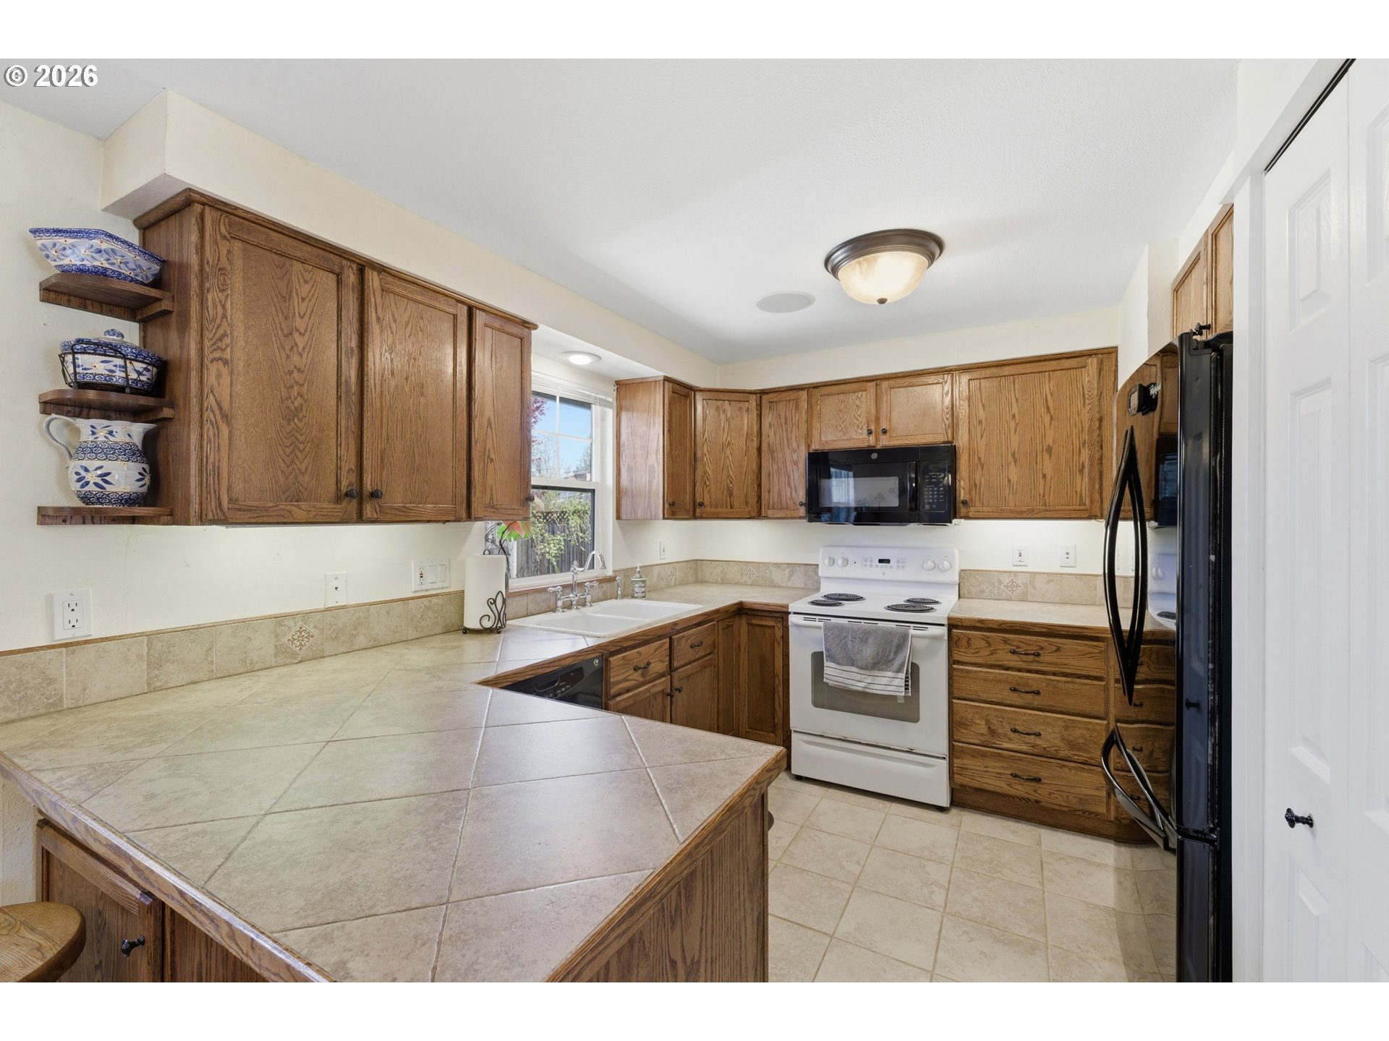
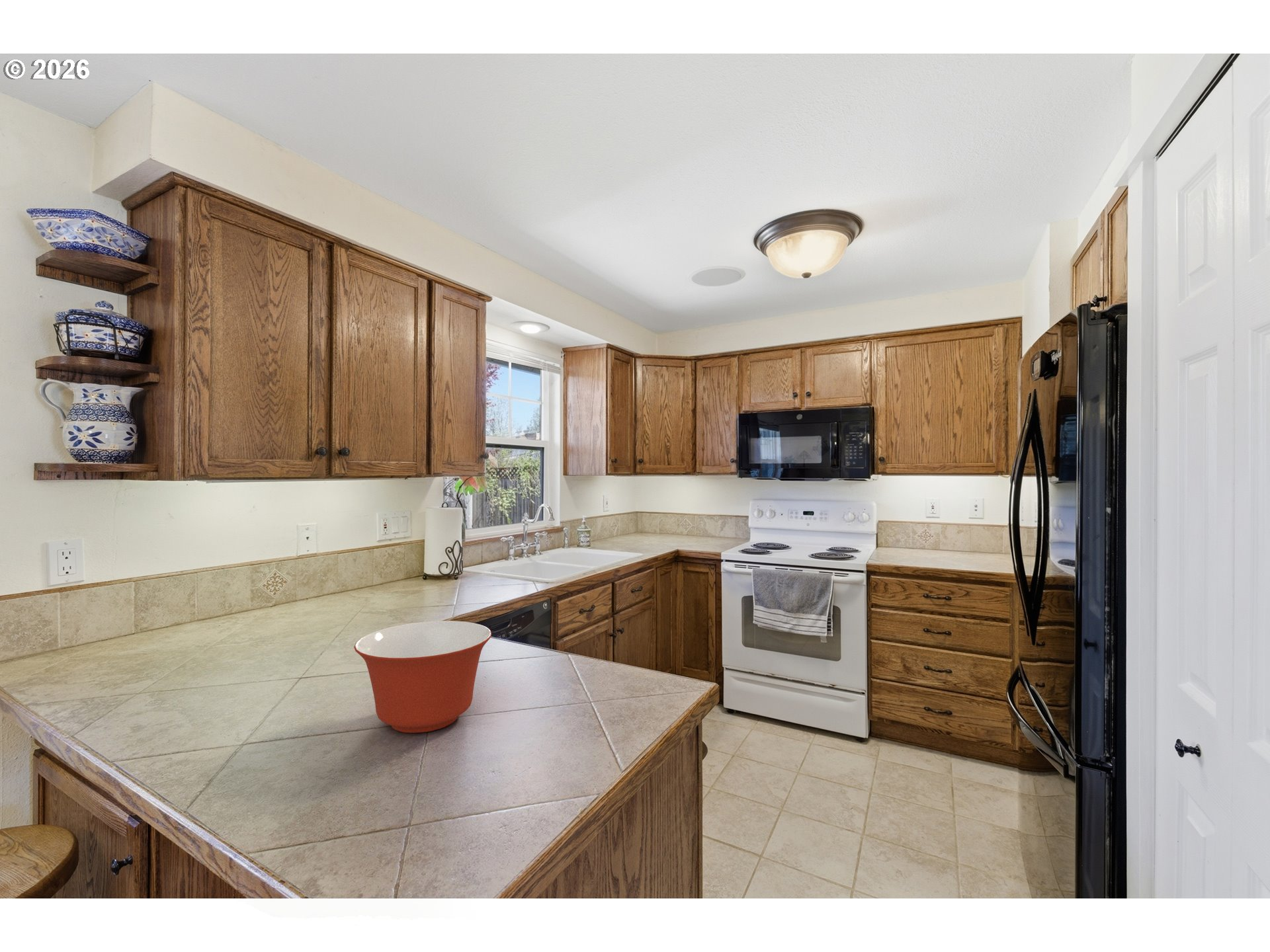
+ mixing bowl (425, 678)
